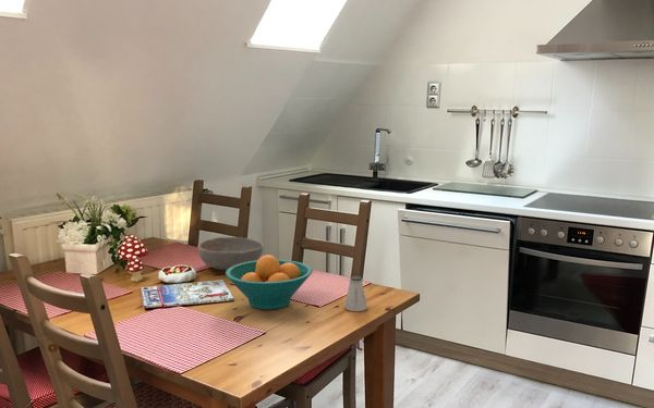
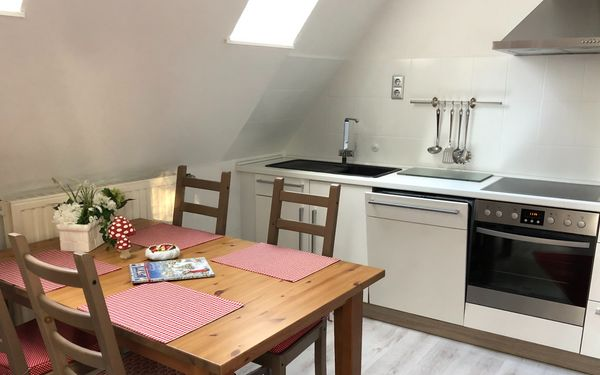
- saltshaker (355, 292)
- bowl (231, 255)
- fruit bowl (269, 279)
